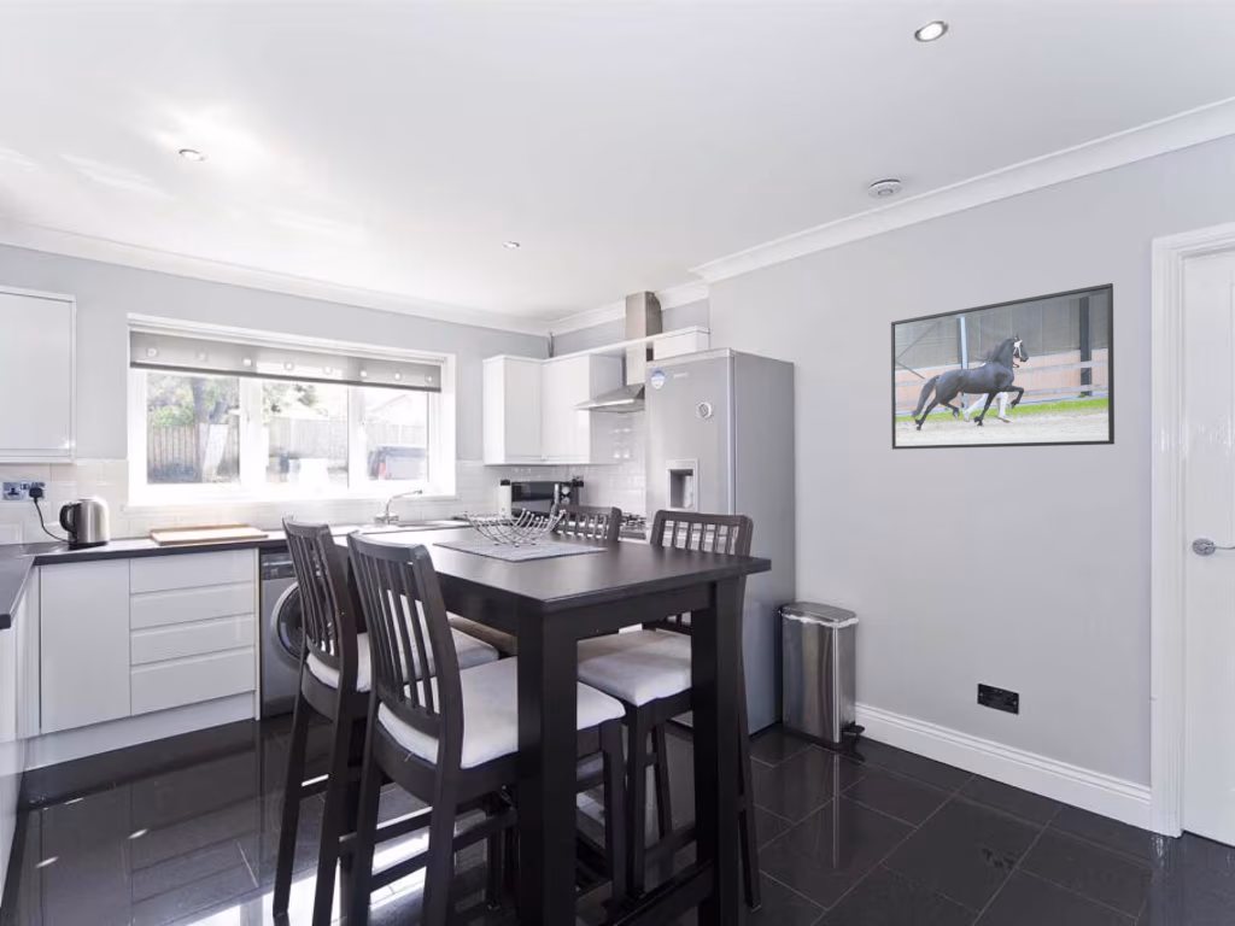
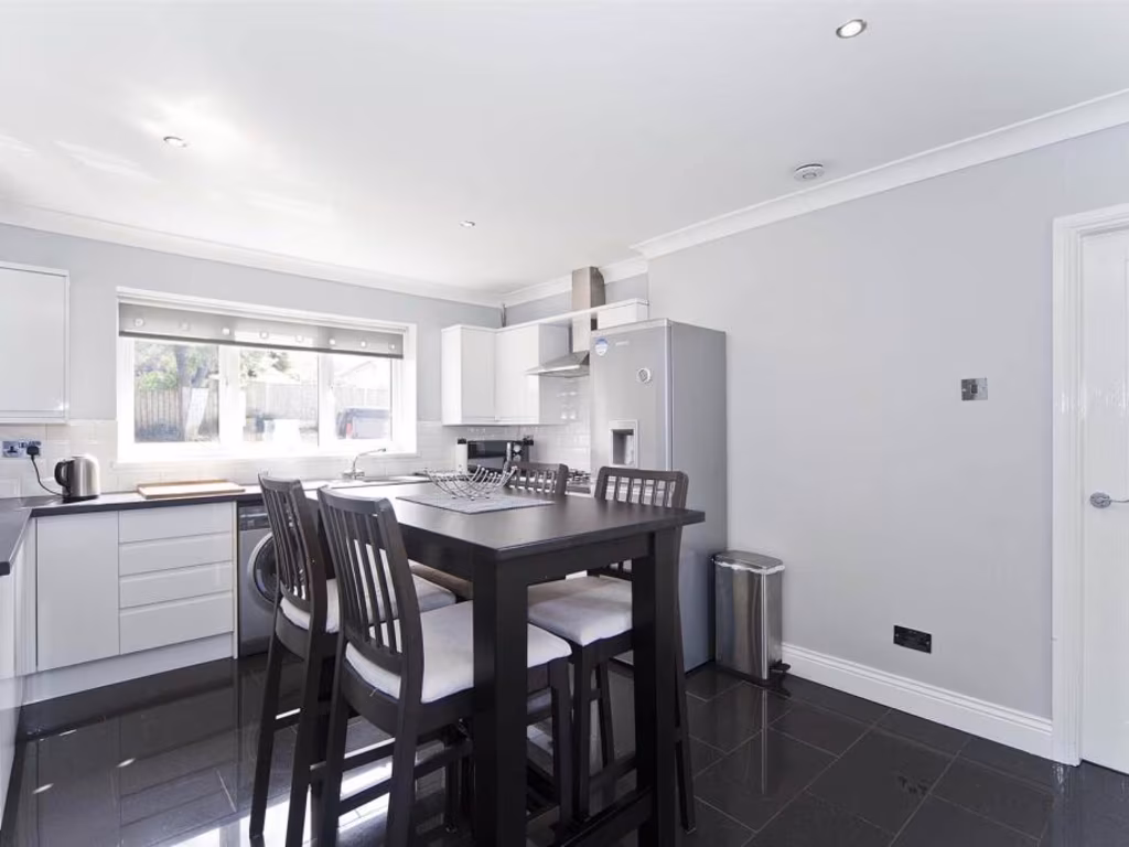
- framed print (989, 375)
